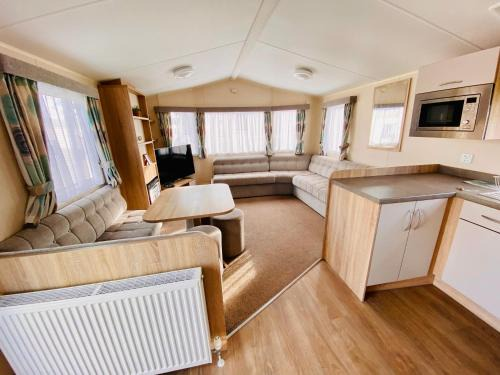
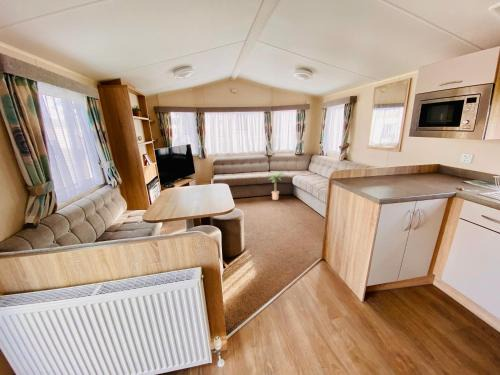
+ potted plant (275, 184)
